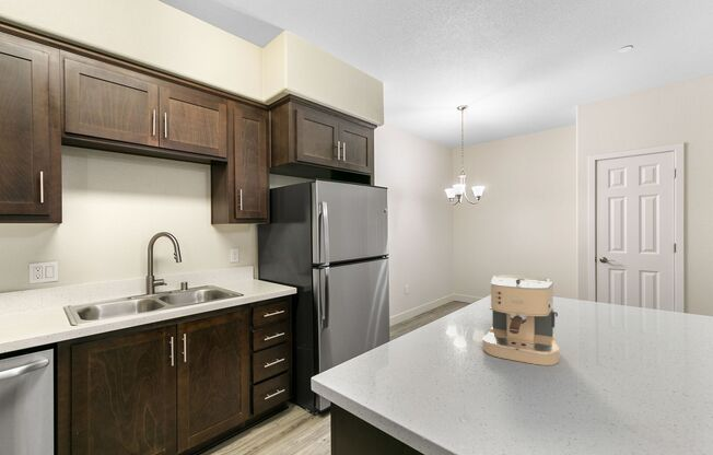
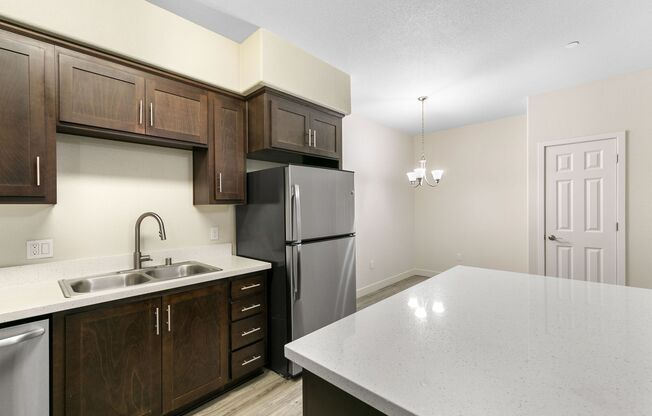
- coffee maker (519, 314)
